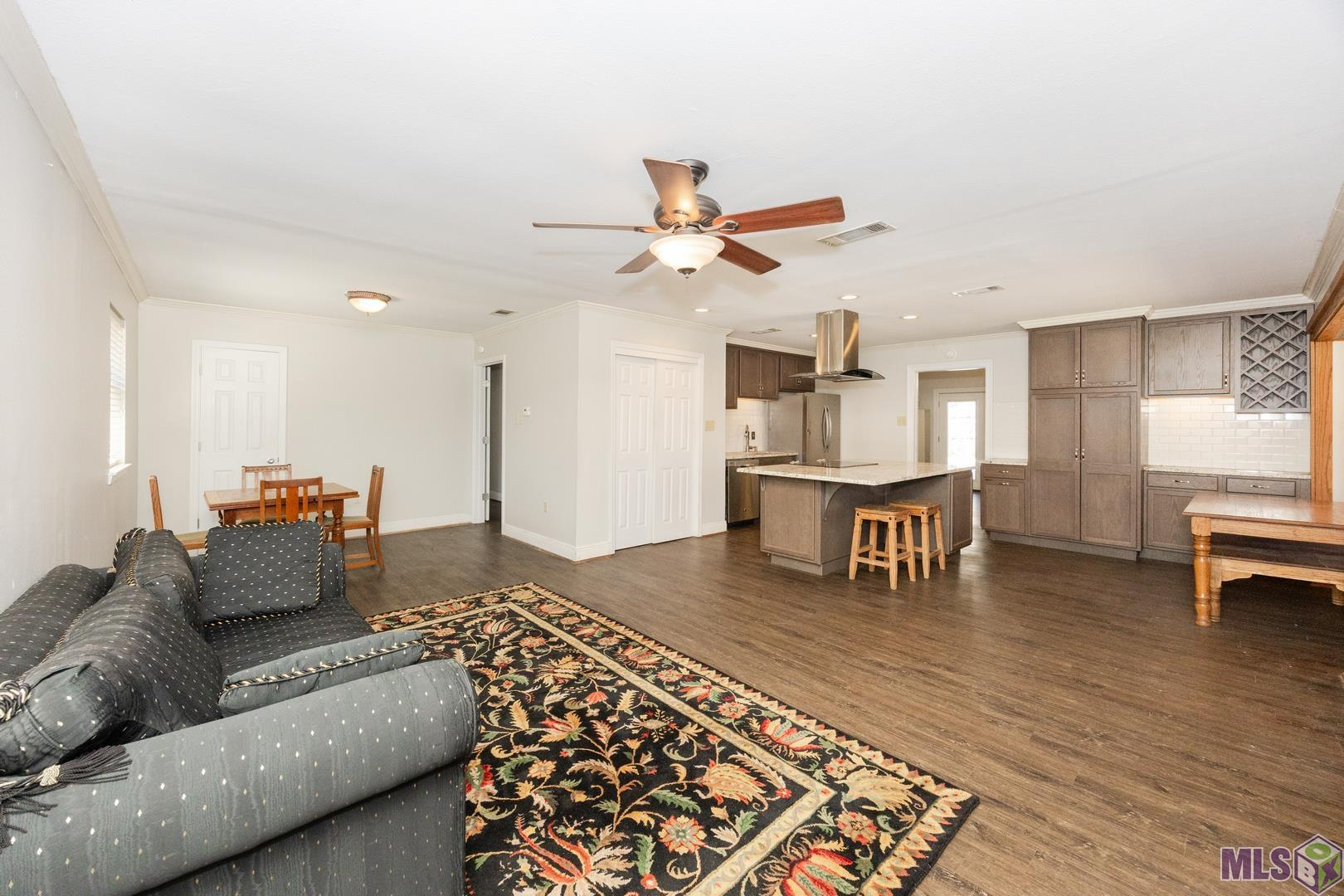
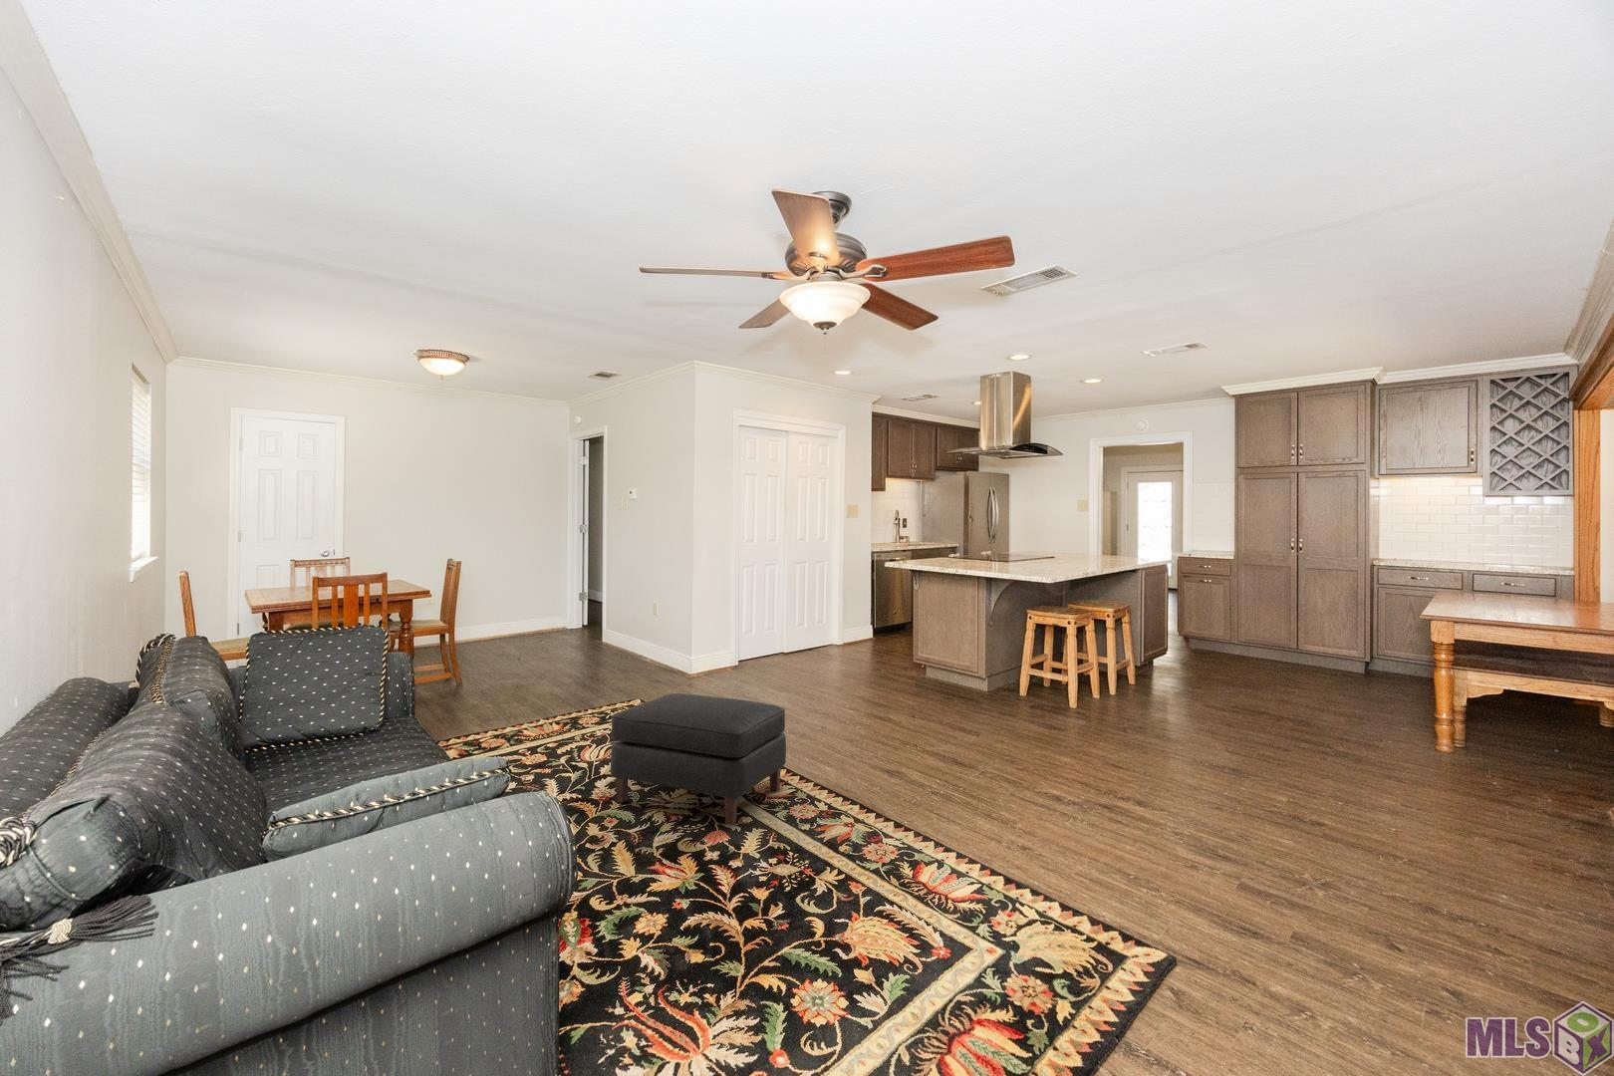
+ ottoman (700, 749)
